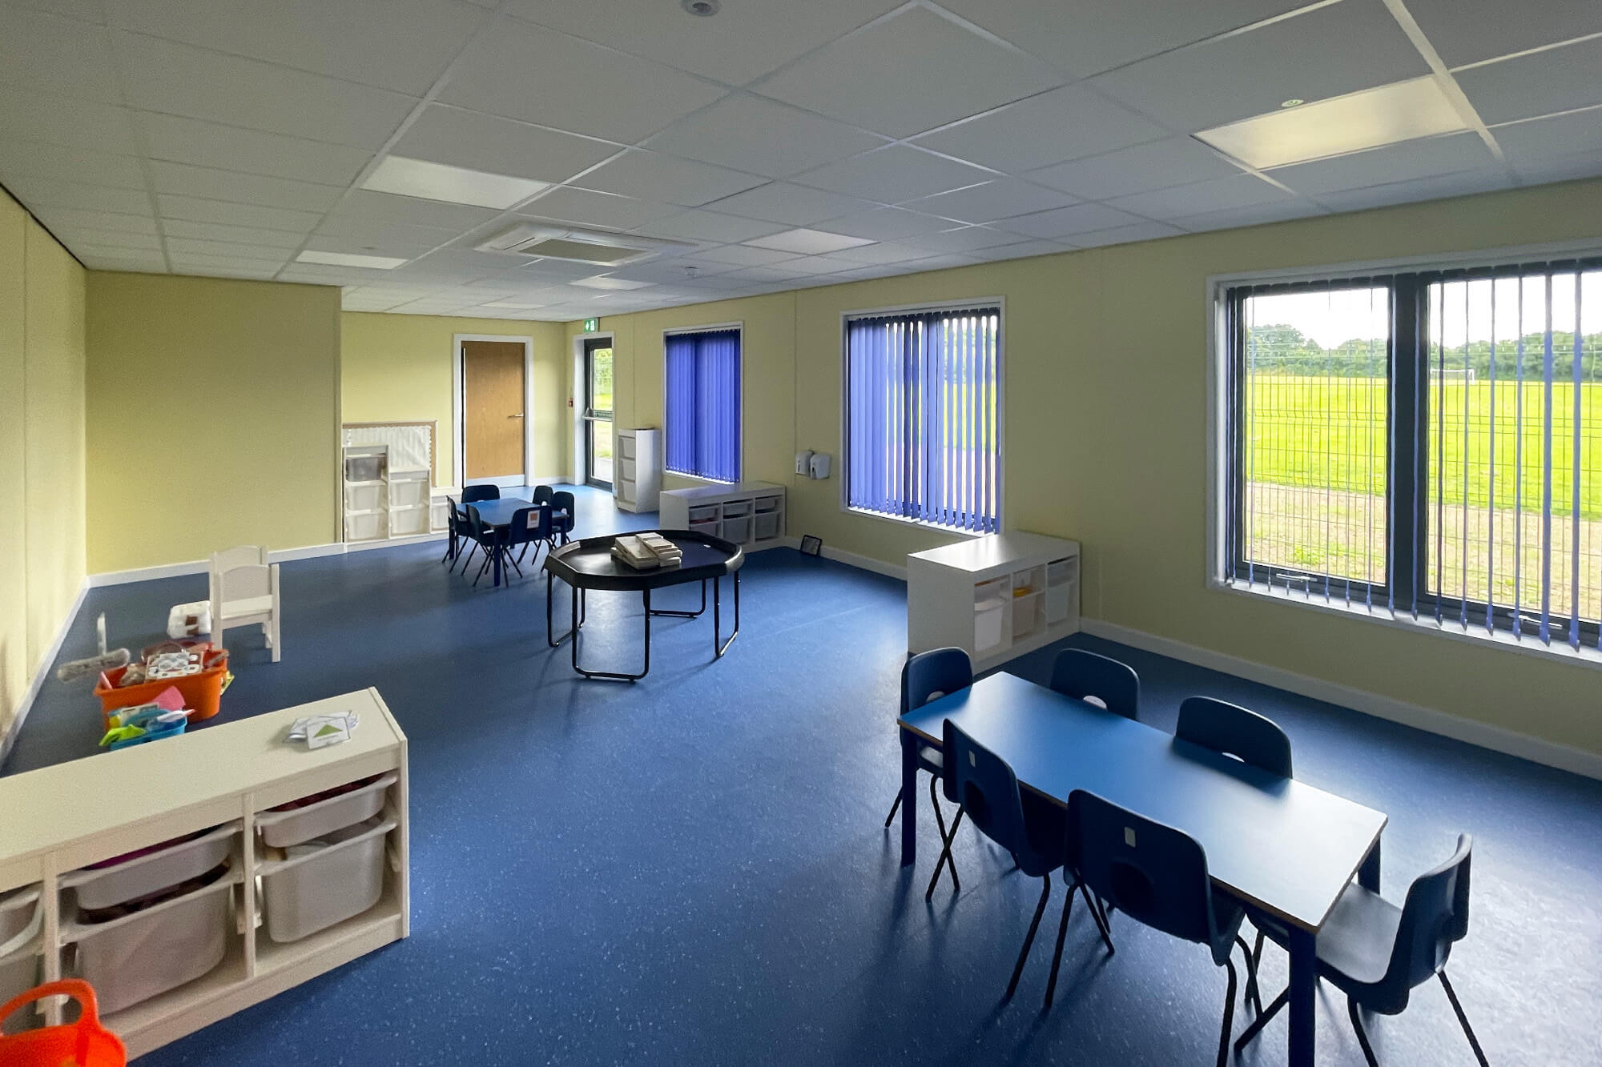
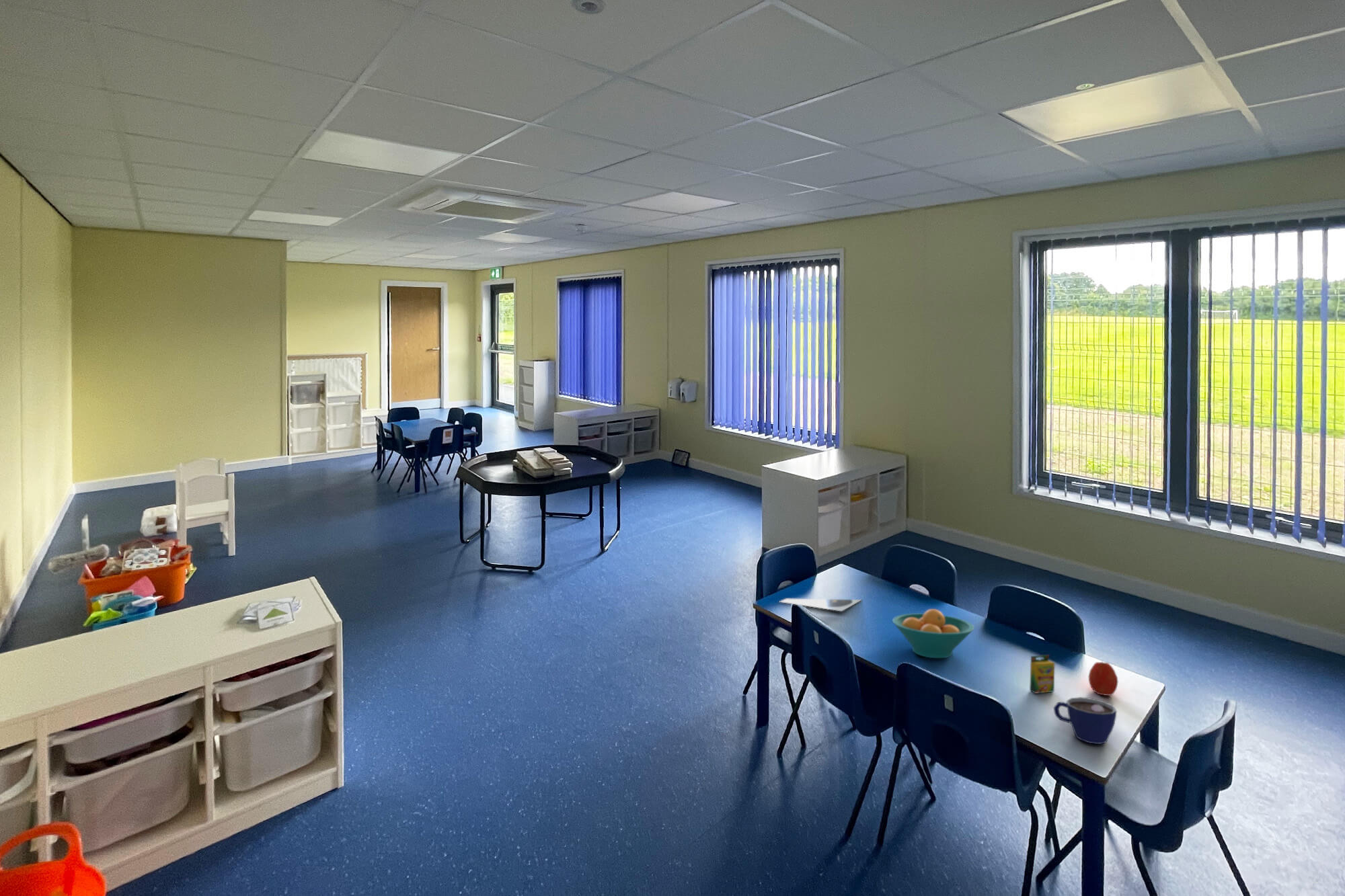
+ cup (1083, 719)
+ apple (1103, 677)
+ plate (822, 600)
+ crayon box (1042, 674)
+ fruit bowl (932, 631)
